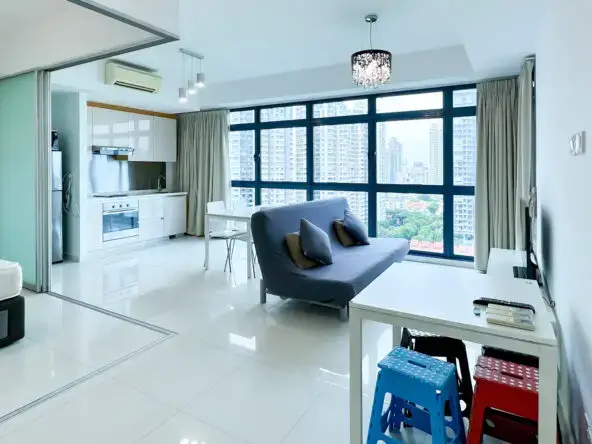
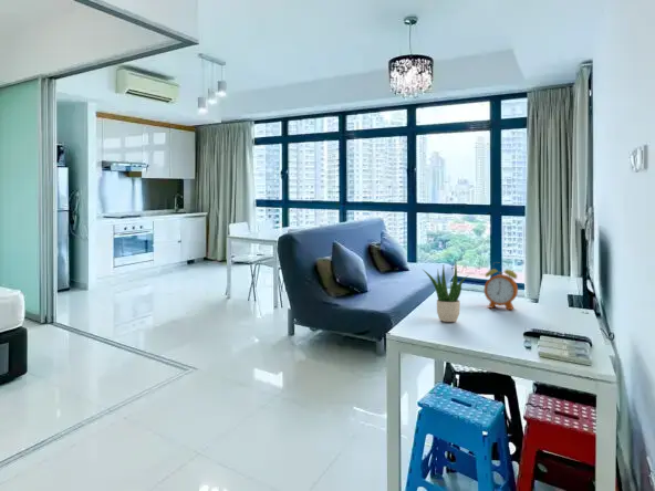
+ potted plant (446, 290)
+ alarm clock (500, 285)
